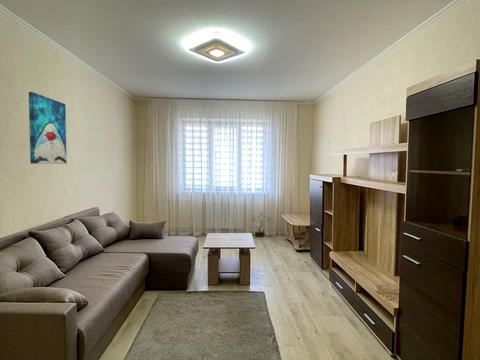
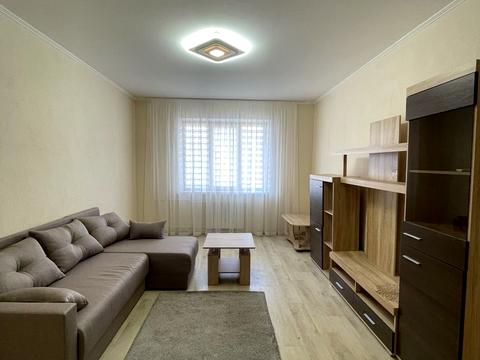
- potted plant (261, 224)
- wall art (49, 131)
